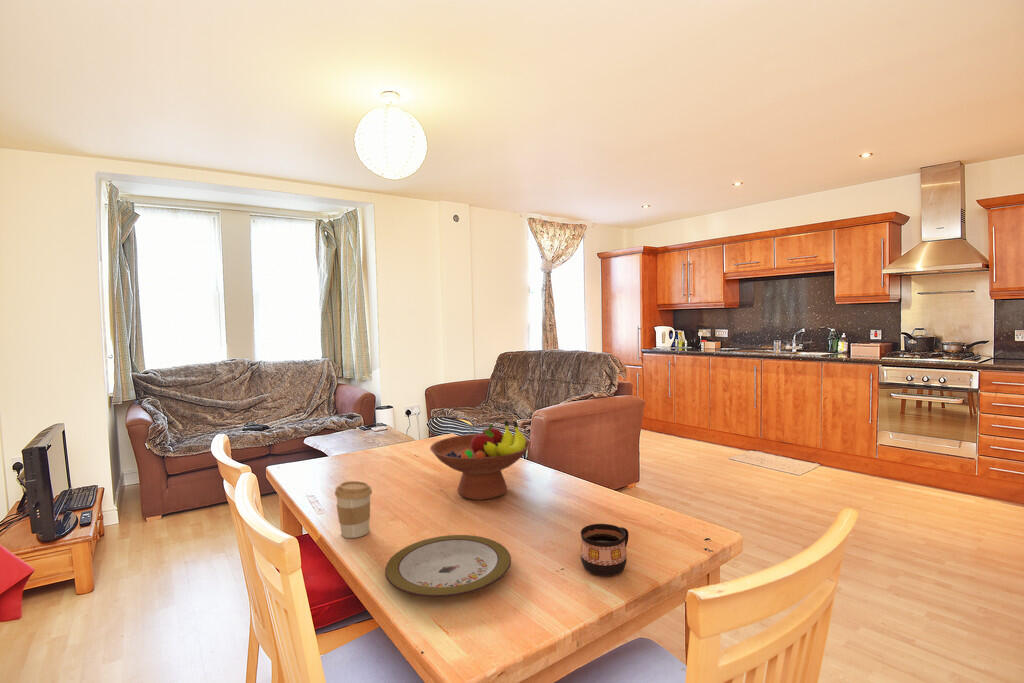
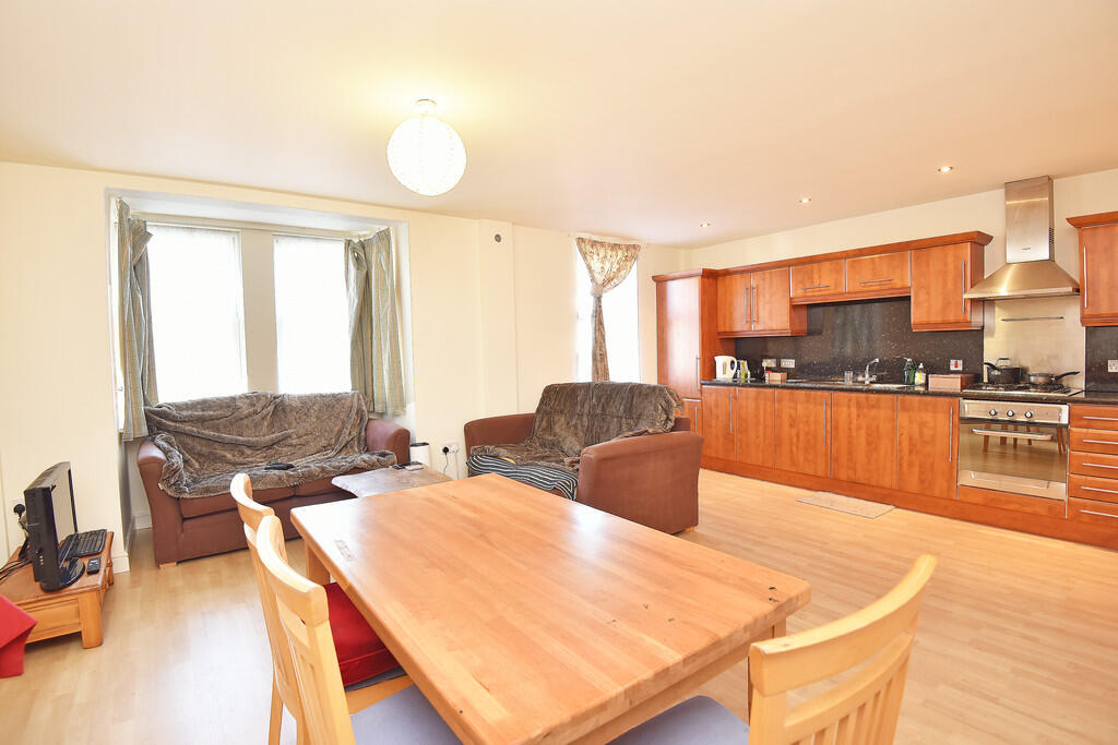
- plate (449, 566)
- cup (606, 550)
- fruit bowl (481, 459)
- coffee cup (354, 507)
